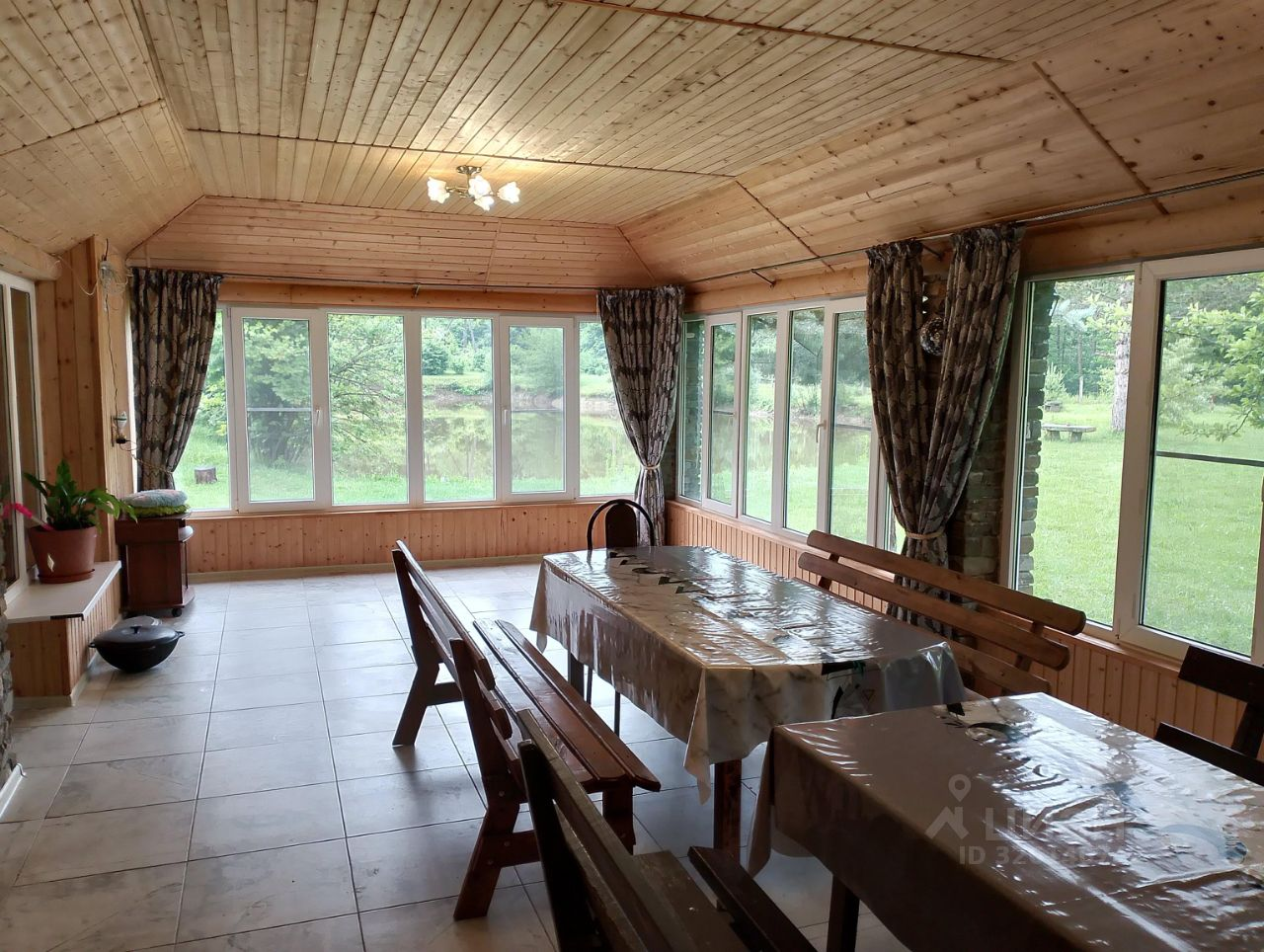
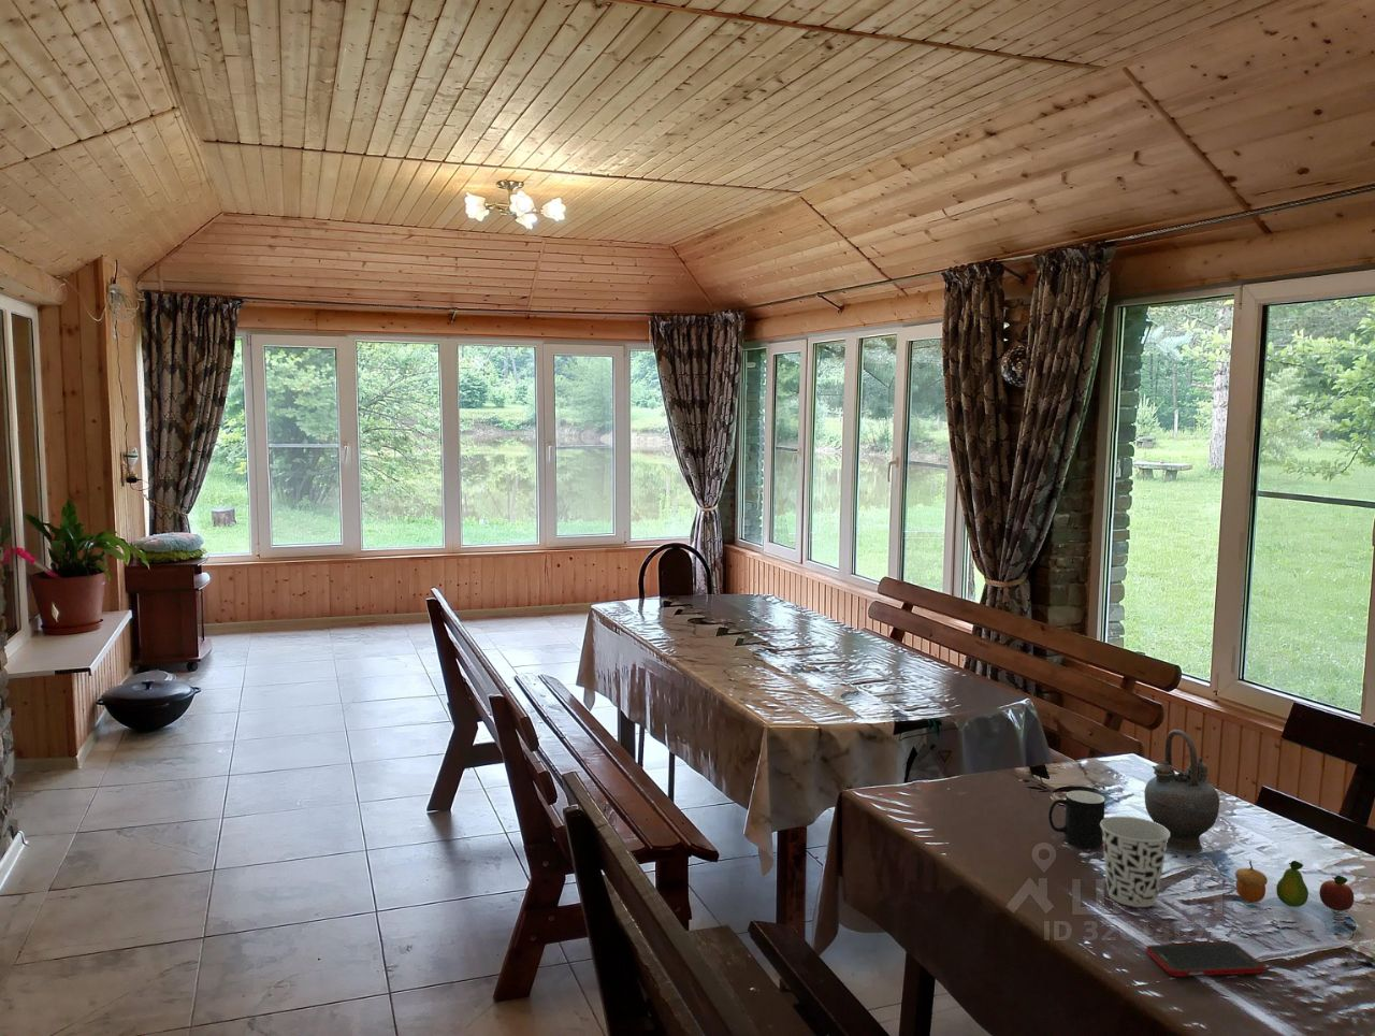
+ fruit (1293, 881)
+ cell phone (1203, 959)
+ teapot (1177, 786)
+ cup (1132, 862)
+ cup (1075, 818)
